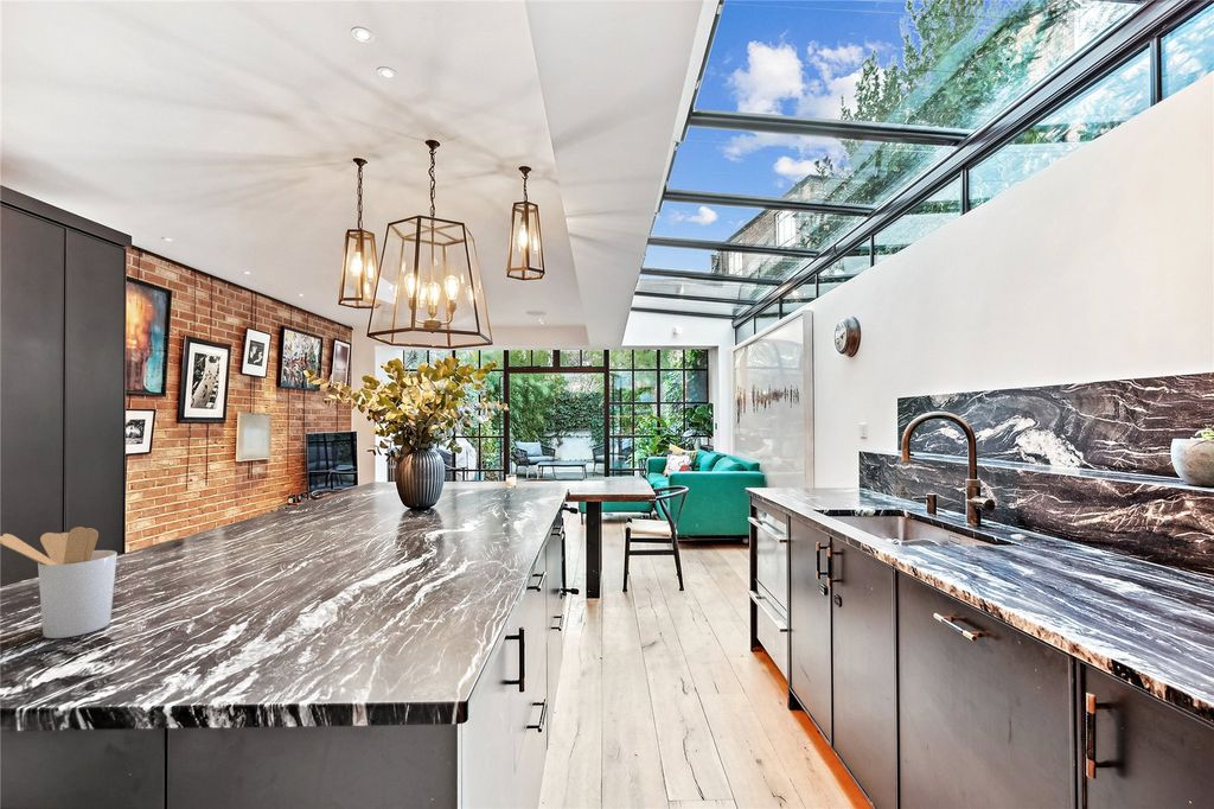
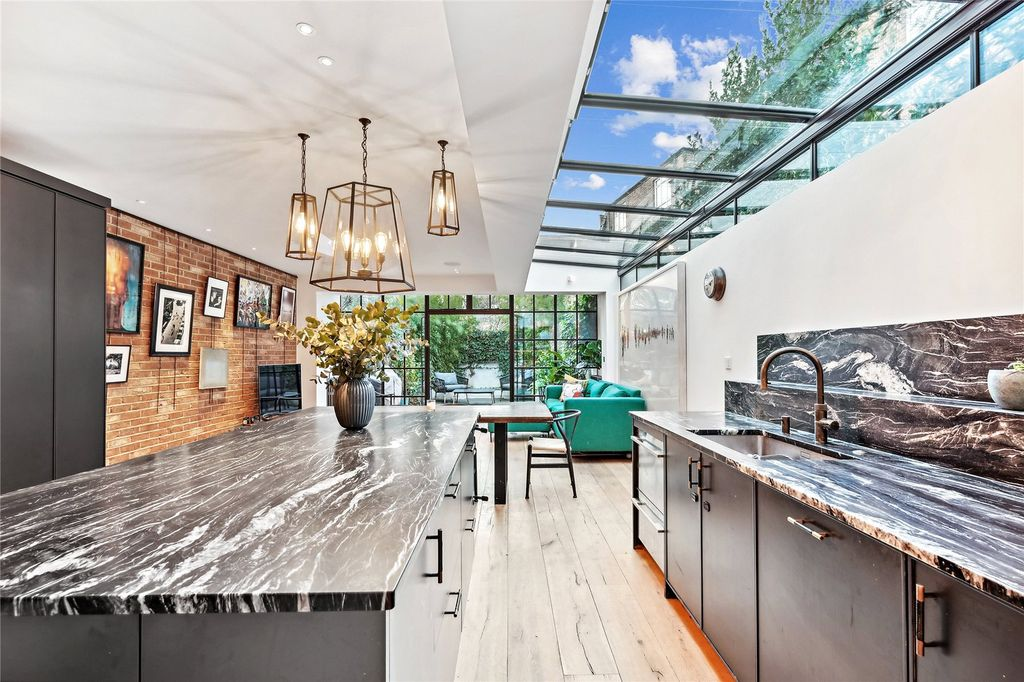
- utensil holder (57, 579)
